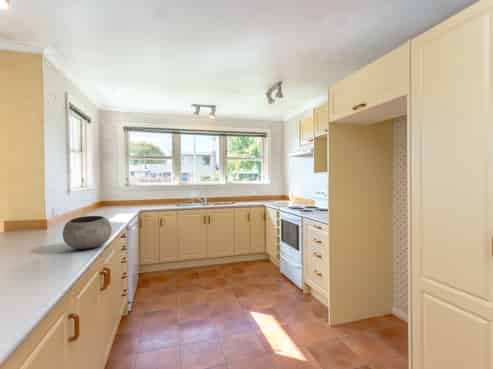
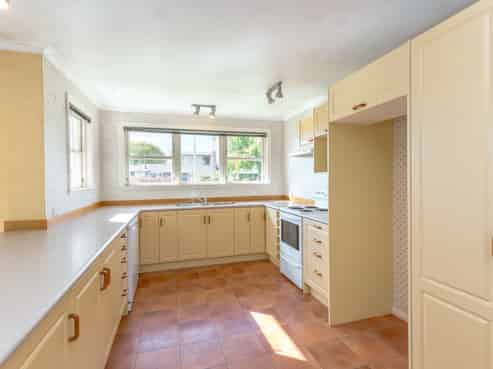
- bowl (88, 232)
